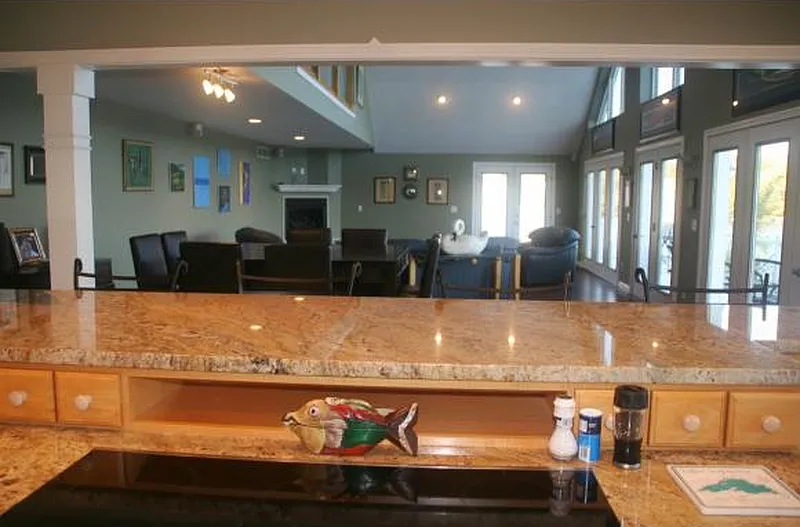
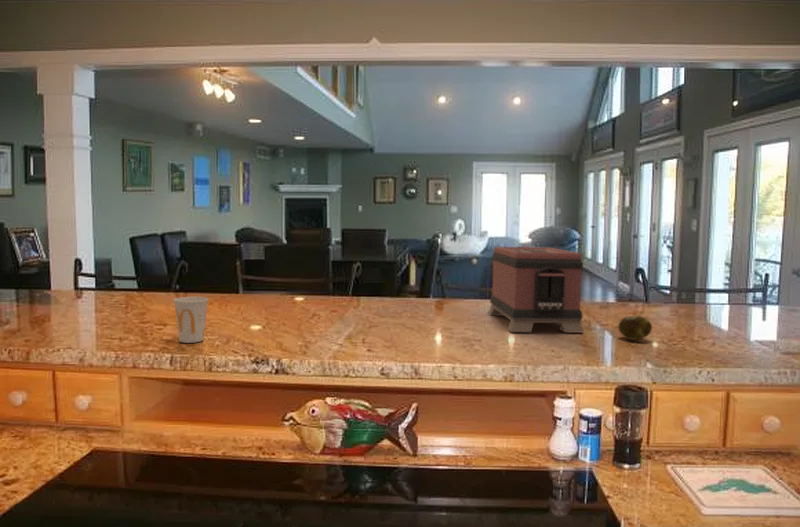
+ cup (191, 319)
+ toaster (534, 286)
+ fruit (635, 327)
